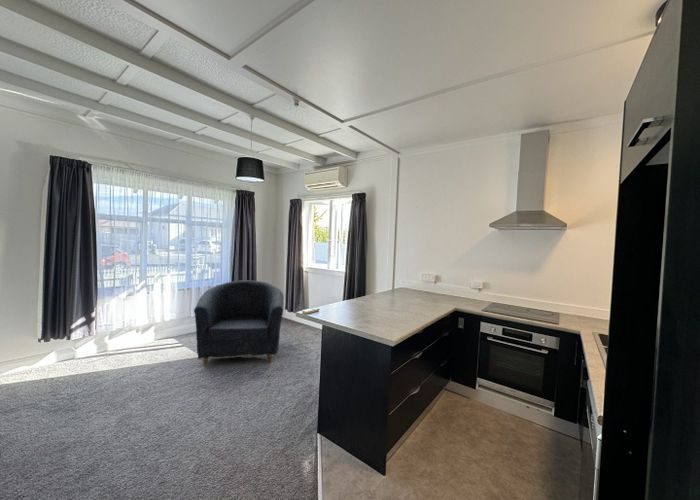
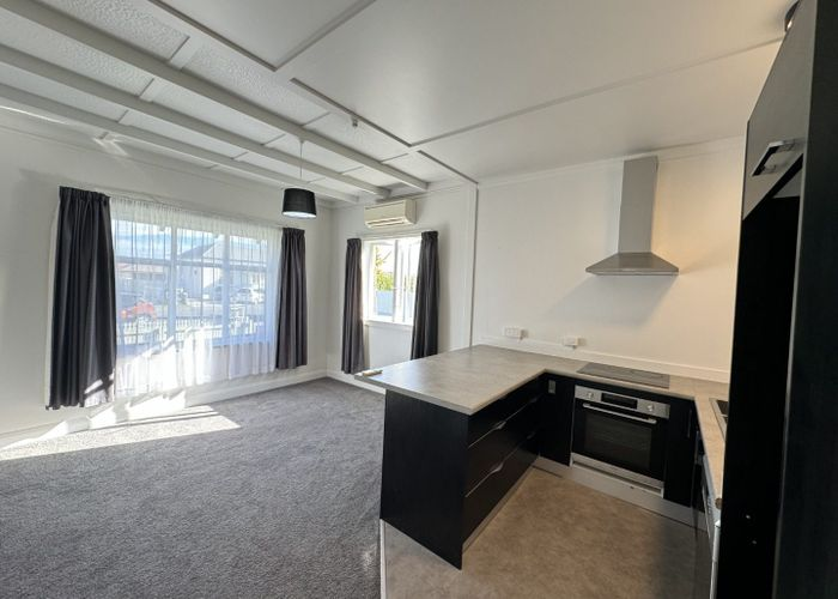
- armchair (245, 320)
